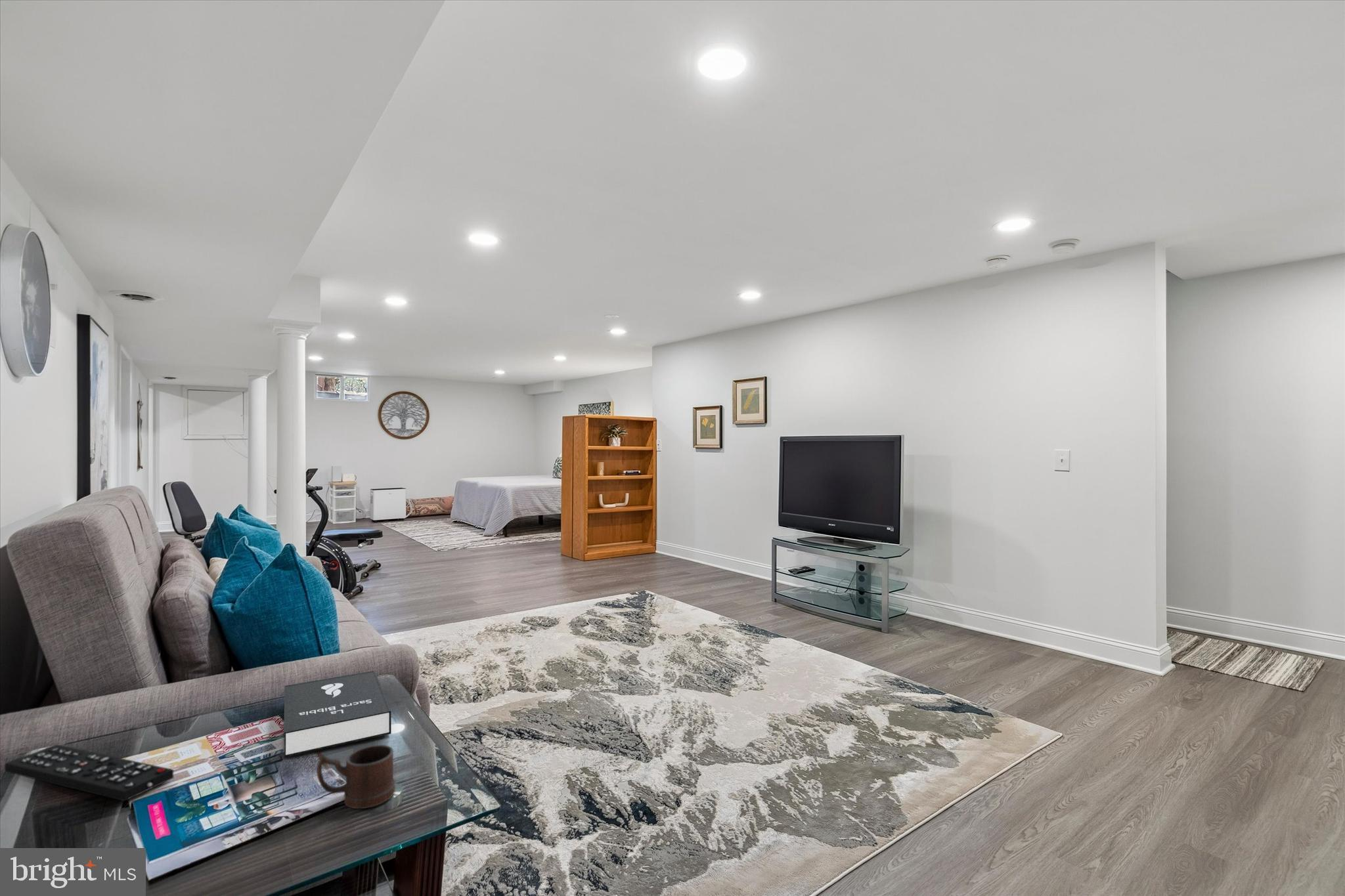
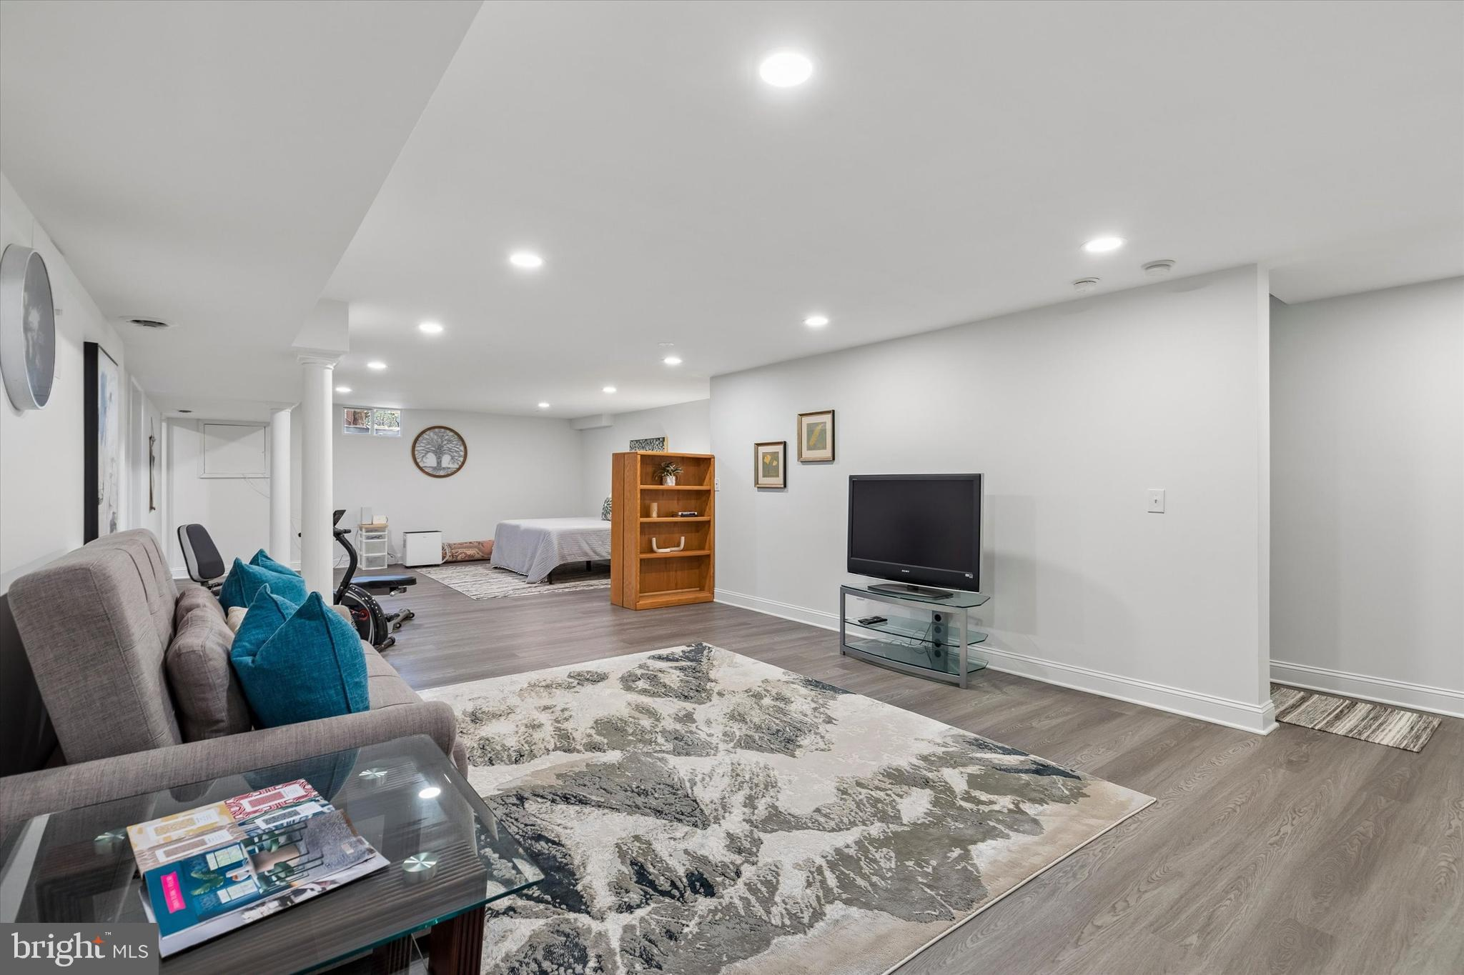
- mug (357, 773)
- remote control (89, 769)
- booklet (335, 708)
